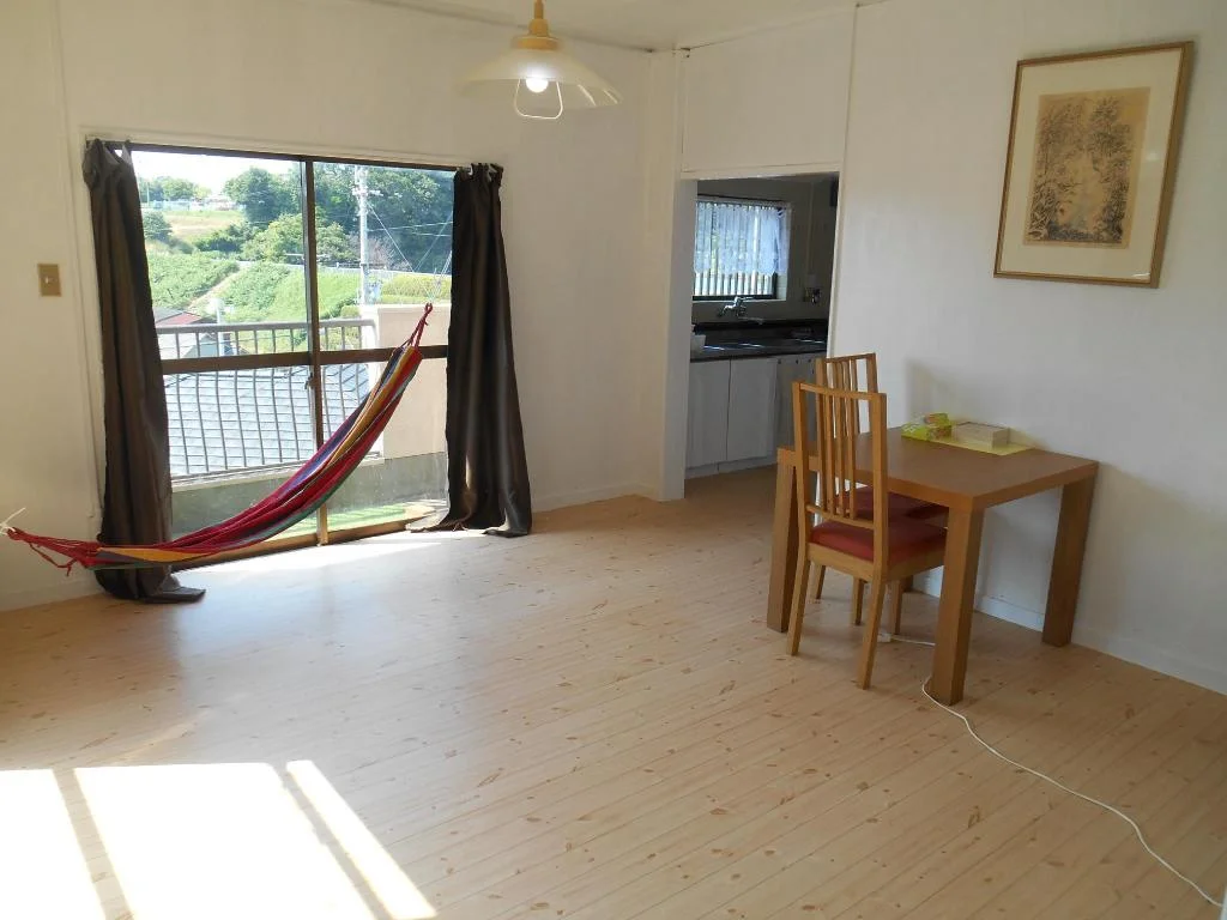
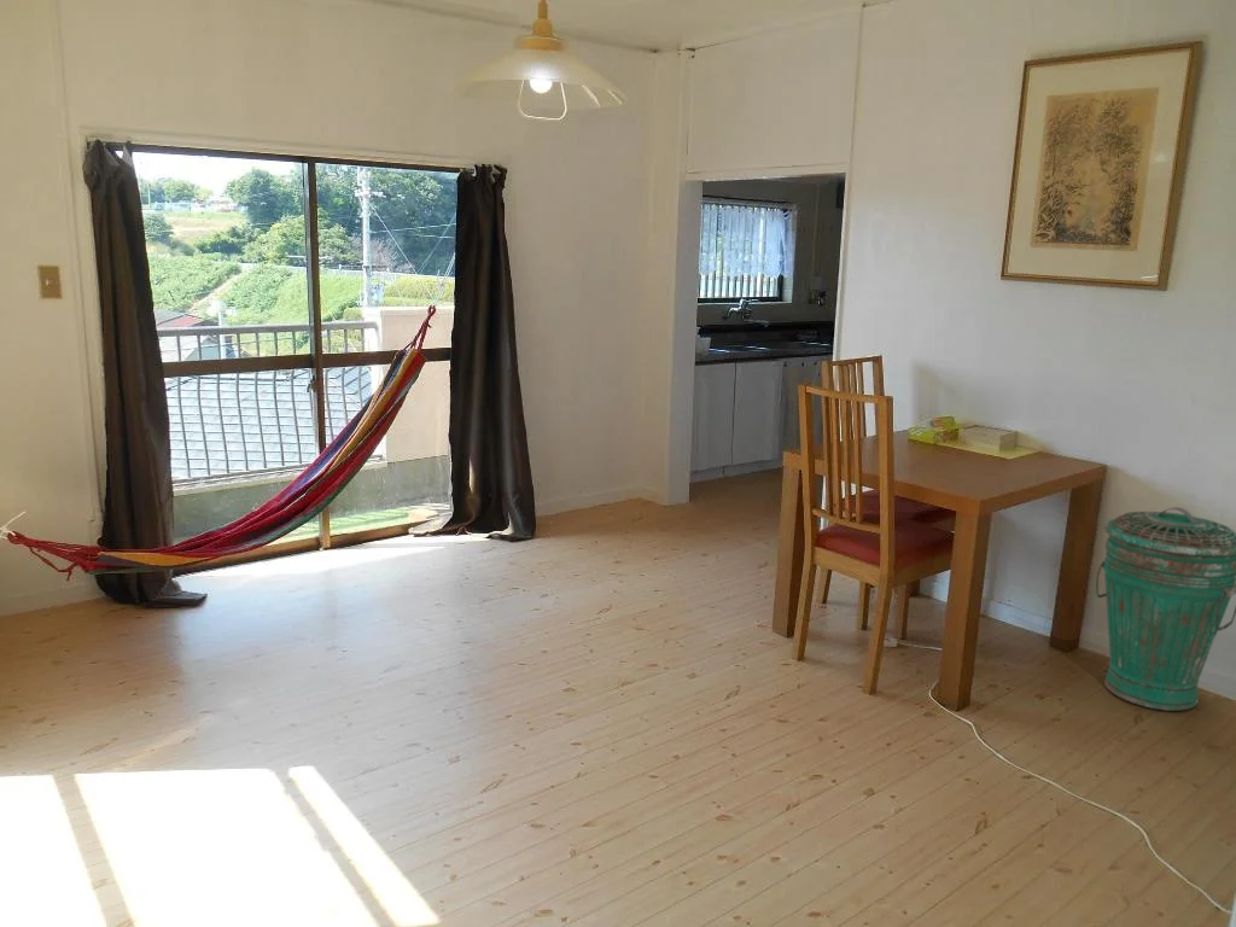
+ trash can (1164, 602)
